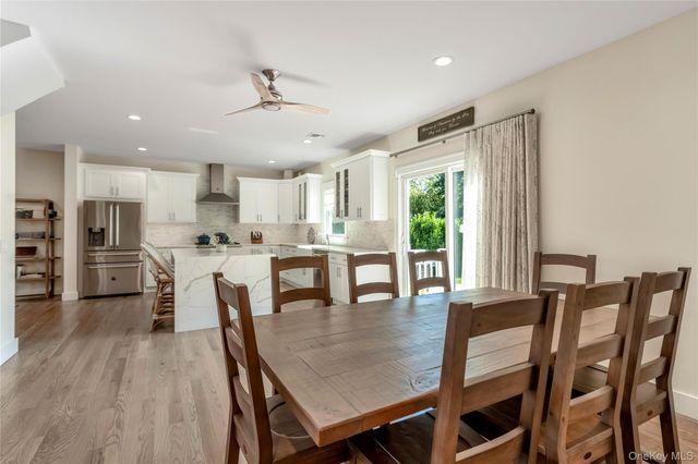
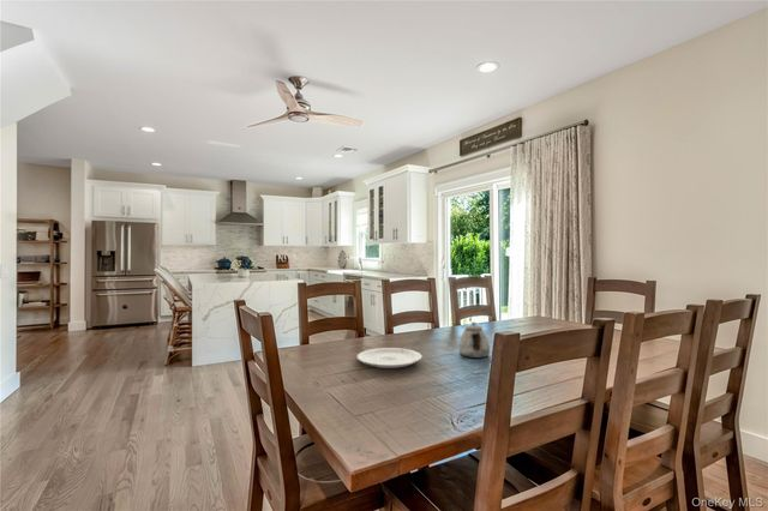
+ teapot (473, 337)
+ plate (389, 357)
